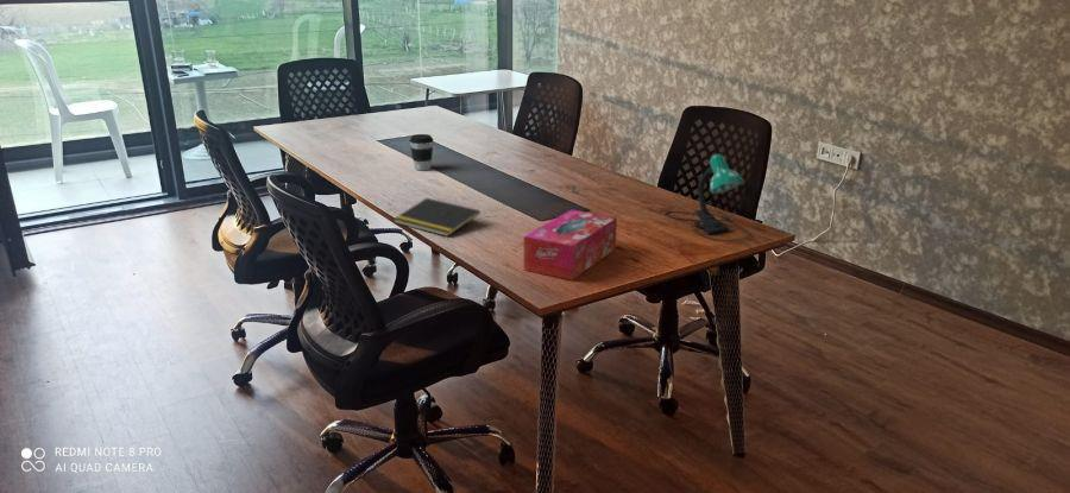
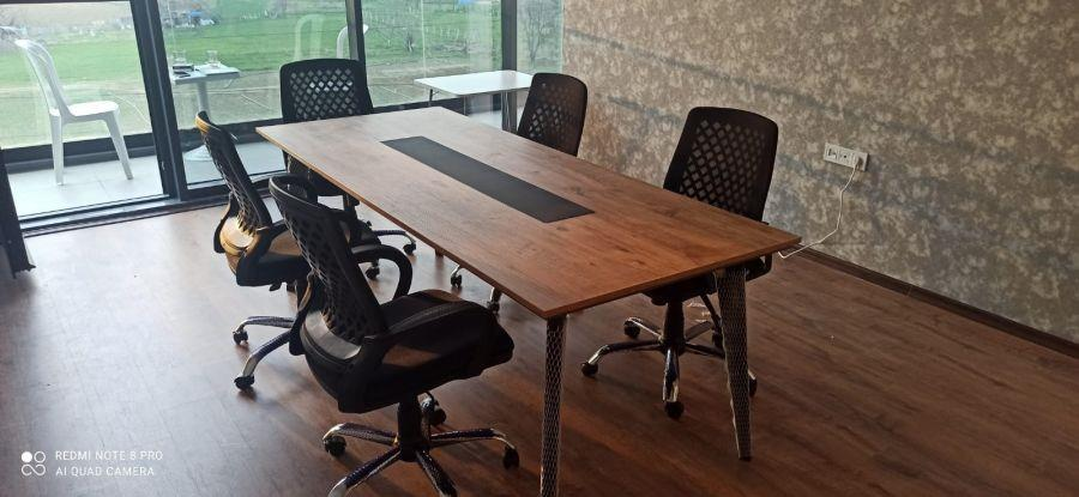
- coffee cup (421, 152)
- tissue box (571, 242)
- desk lamp (713, 188)
- notepad (436, 216)
